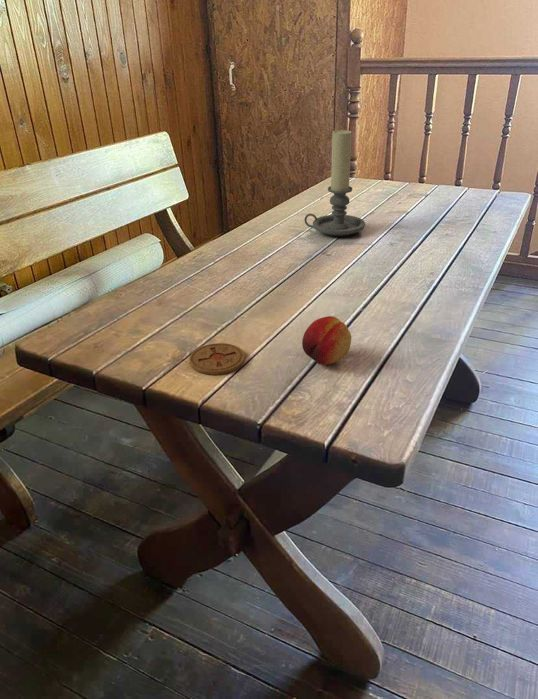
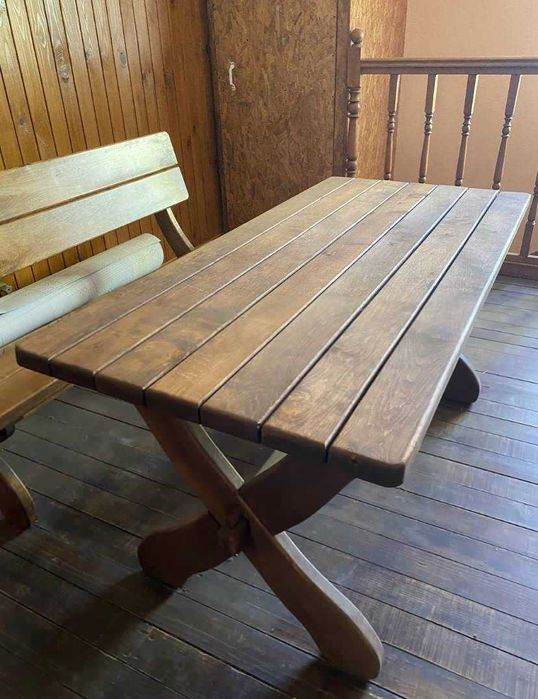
- fruit (327, 339)
- candle holder (335, 181)
- coaster (217, 358)
